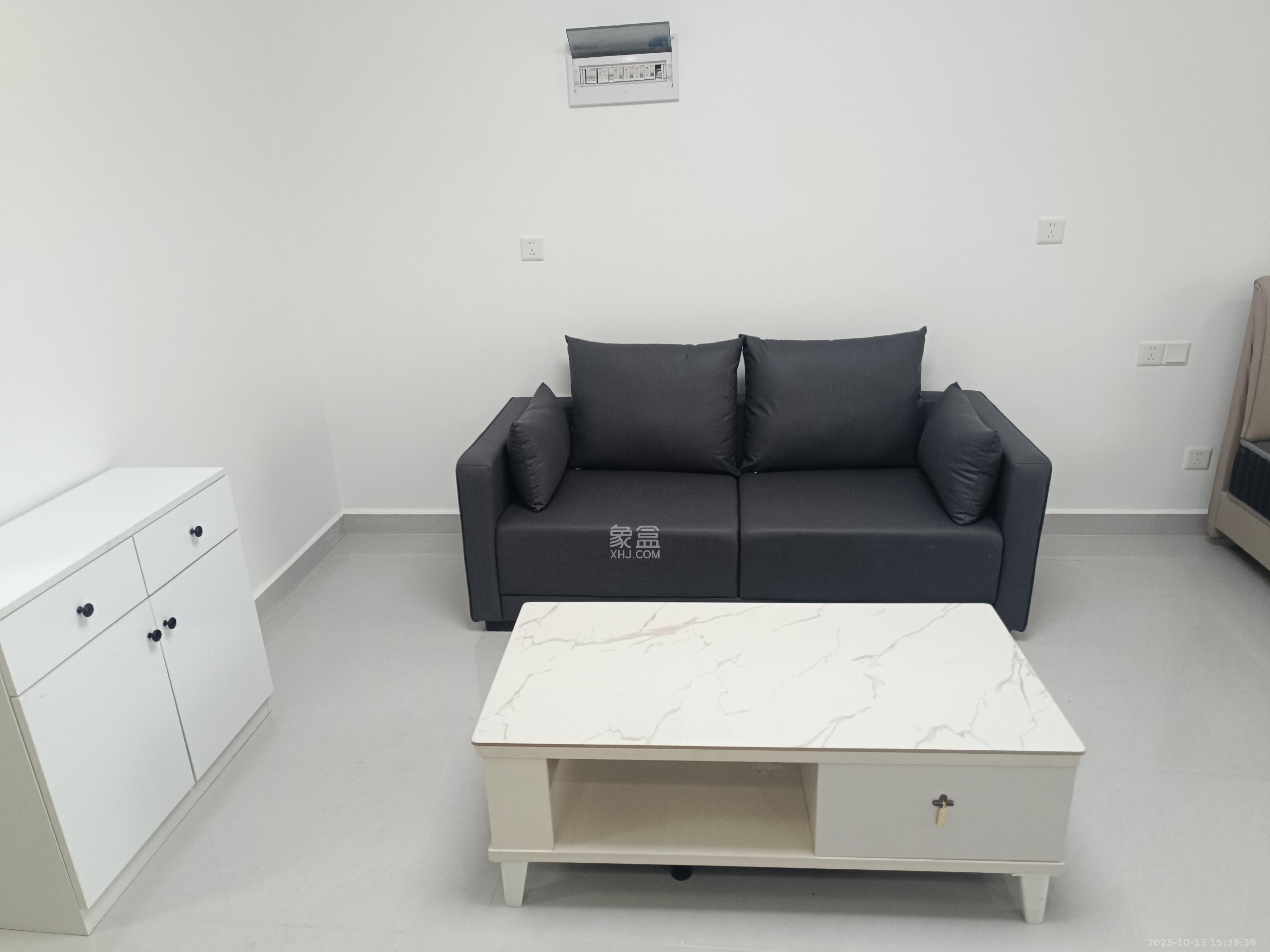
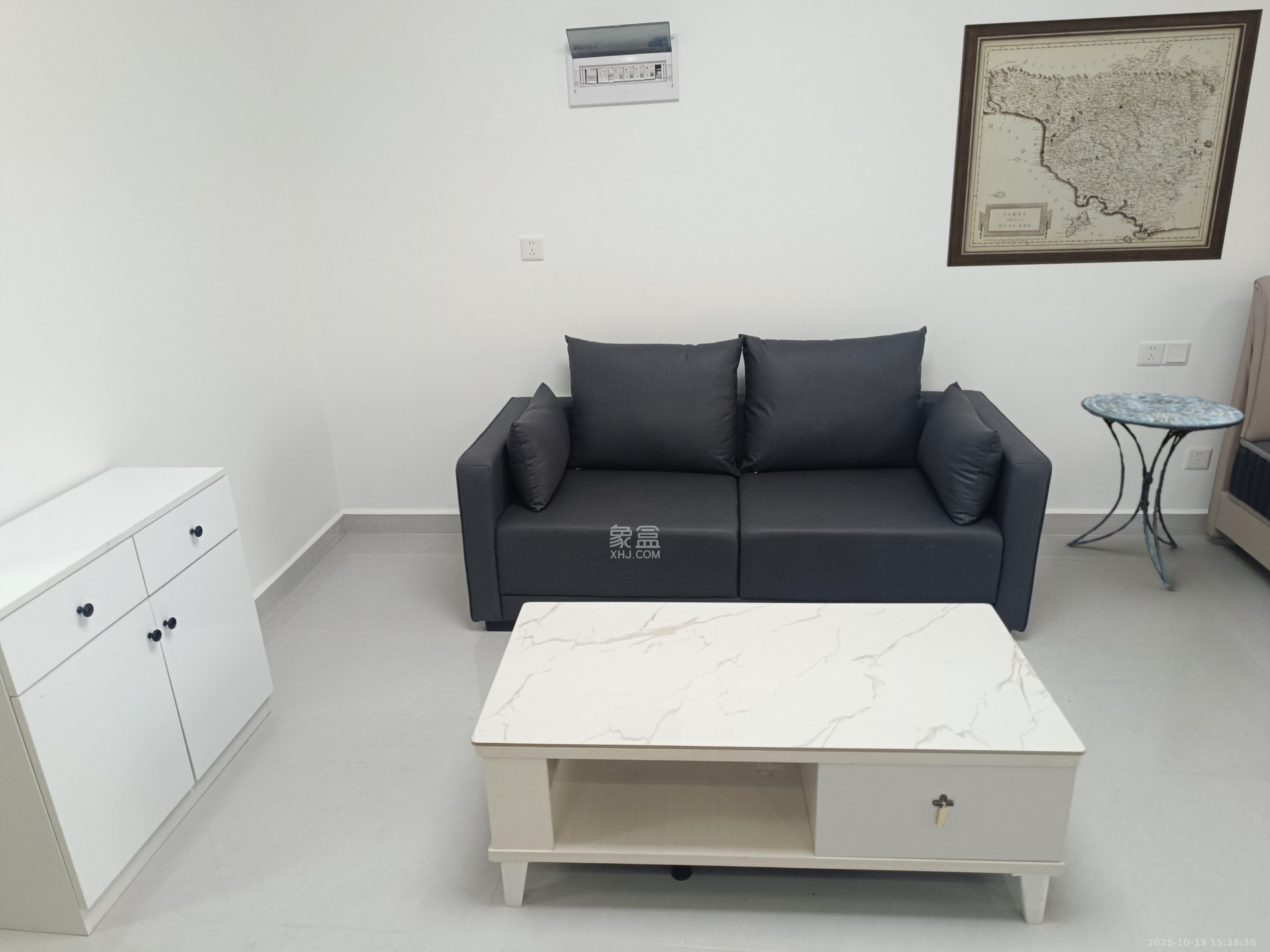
+ side table (1148, 485)
+ wall art (1095, 145)
